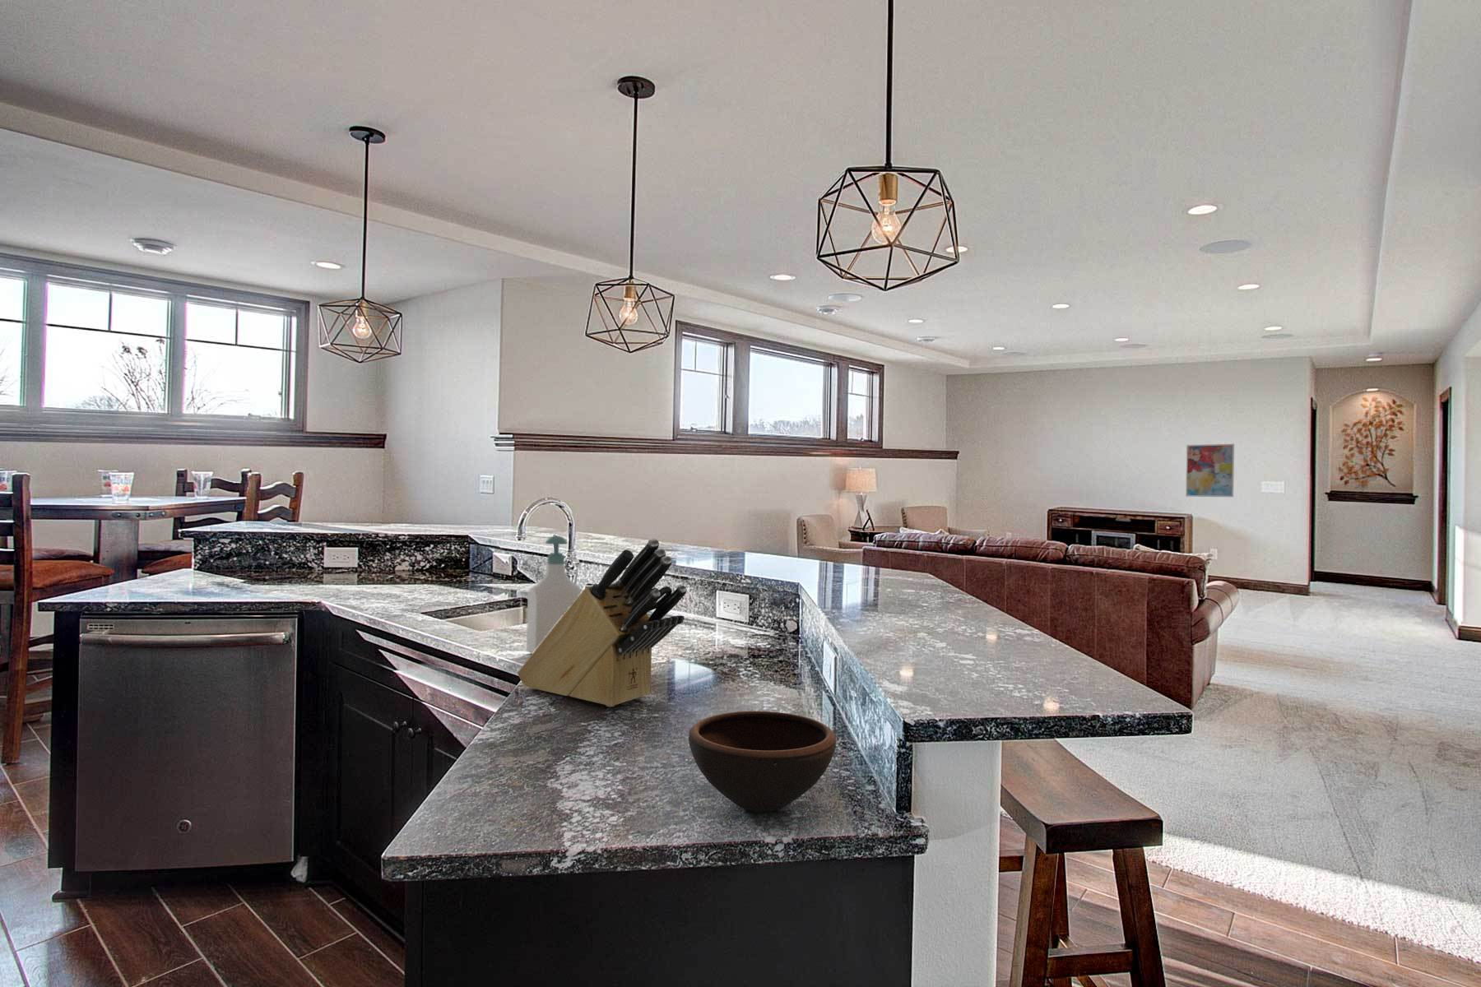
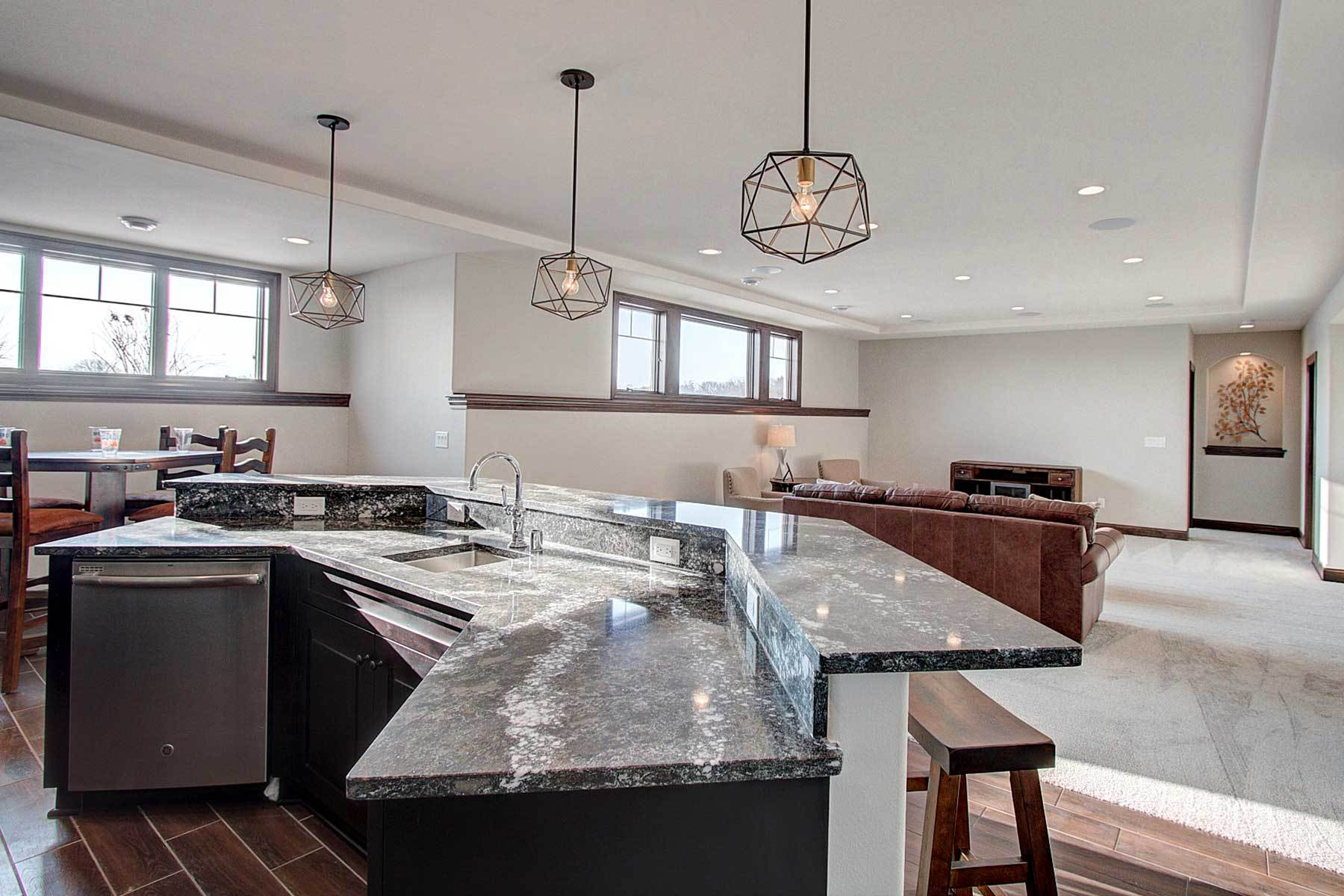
- bowl (761, 766)
- wall art (1210, 470)
- knife block (601, 616)
- soap bottle (554, 593)
